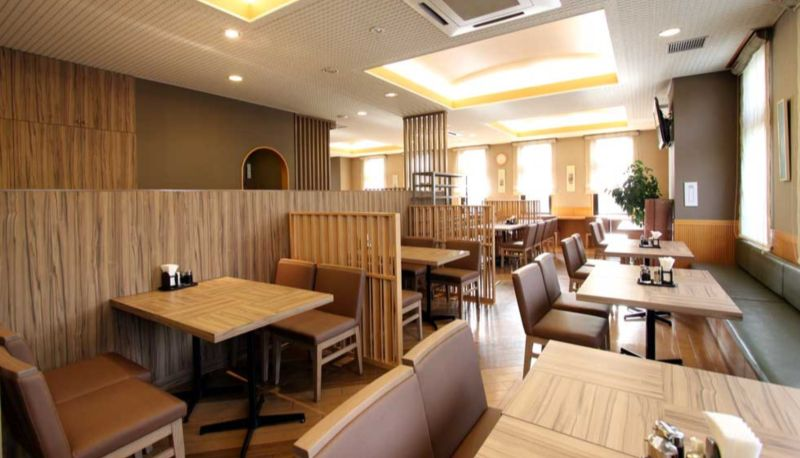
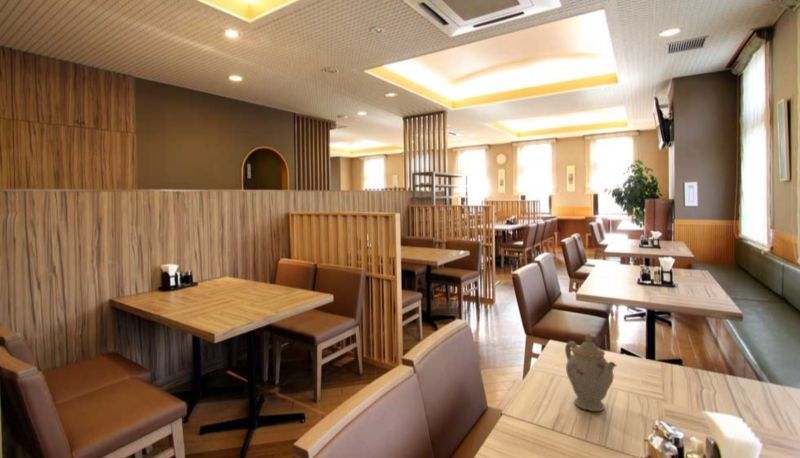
+ chinaware (589, 369)
